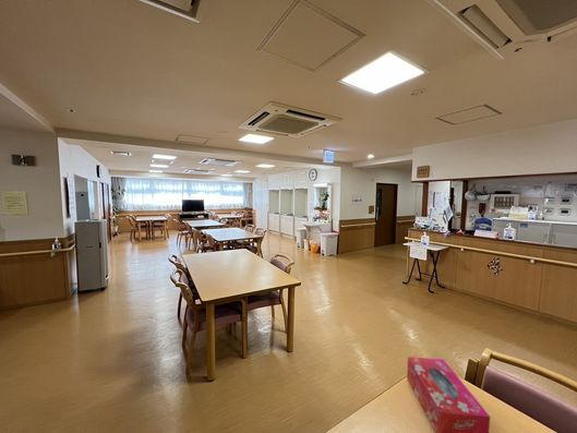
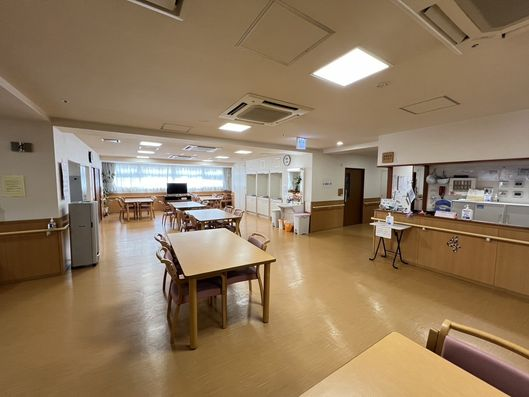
- tissue box (442, 394)
